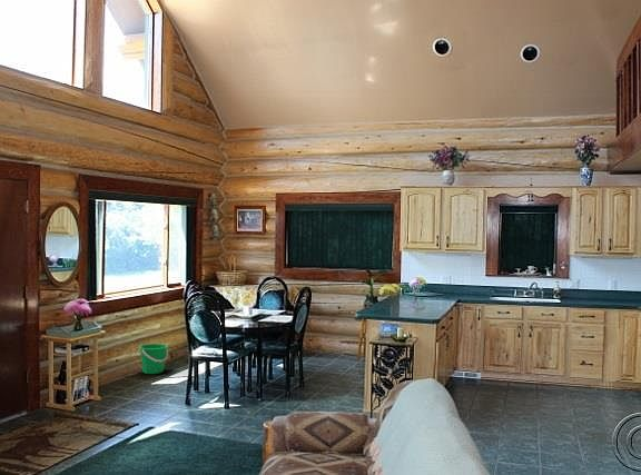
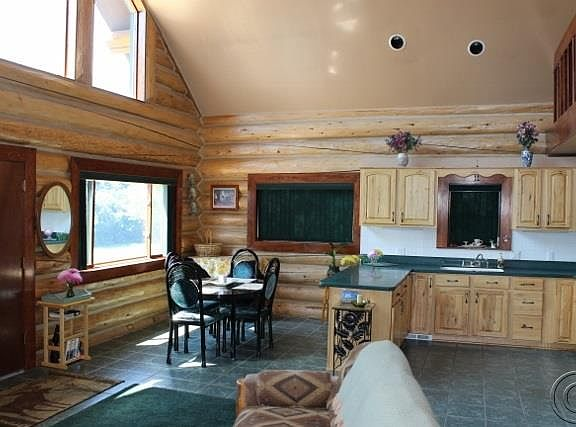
- bucket (152, 358)
